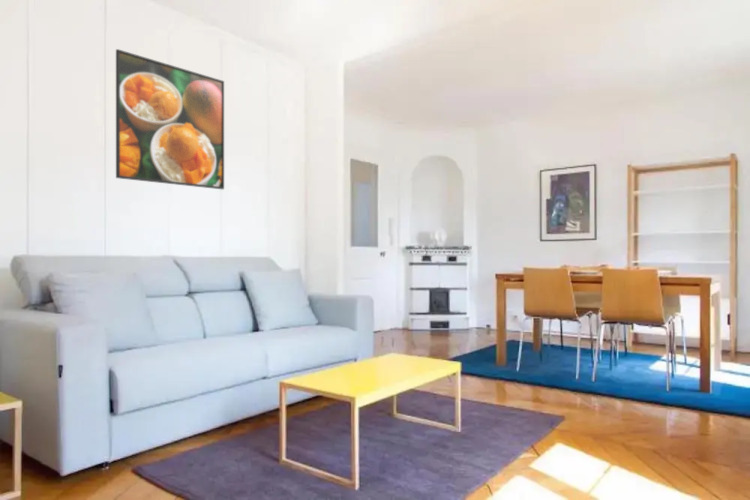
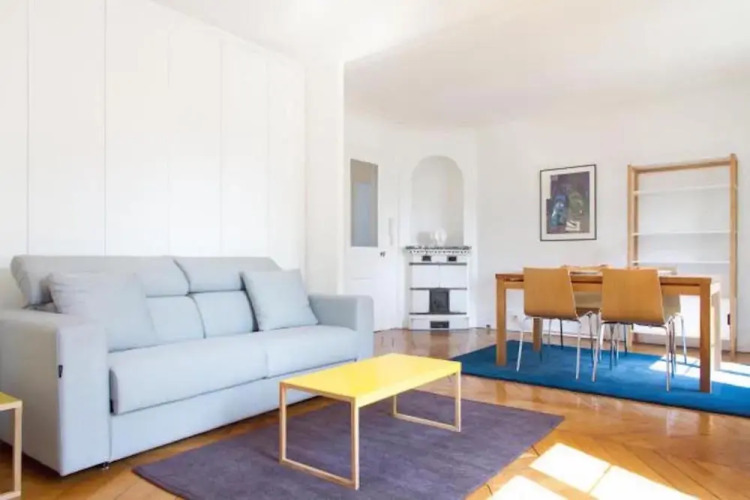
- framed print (174, 125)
